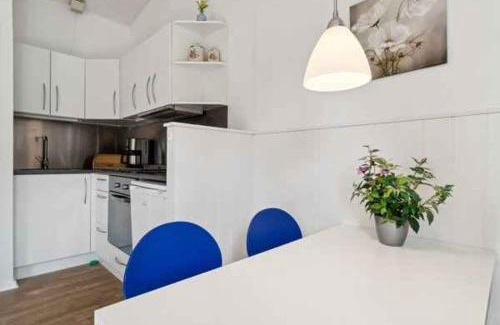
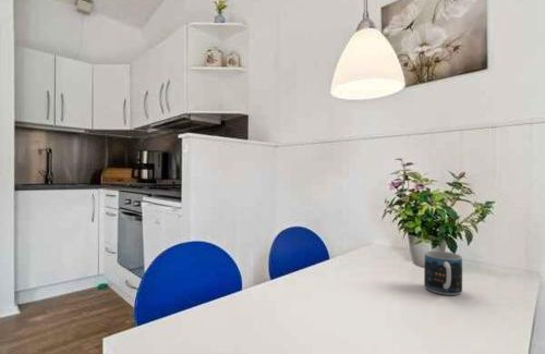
+ mug (444, 274)
